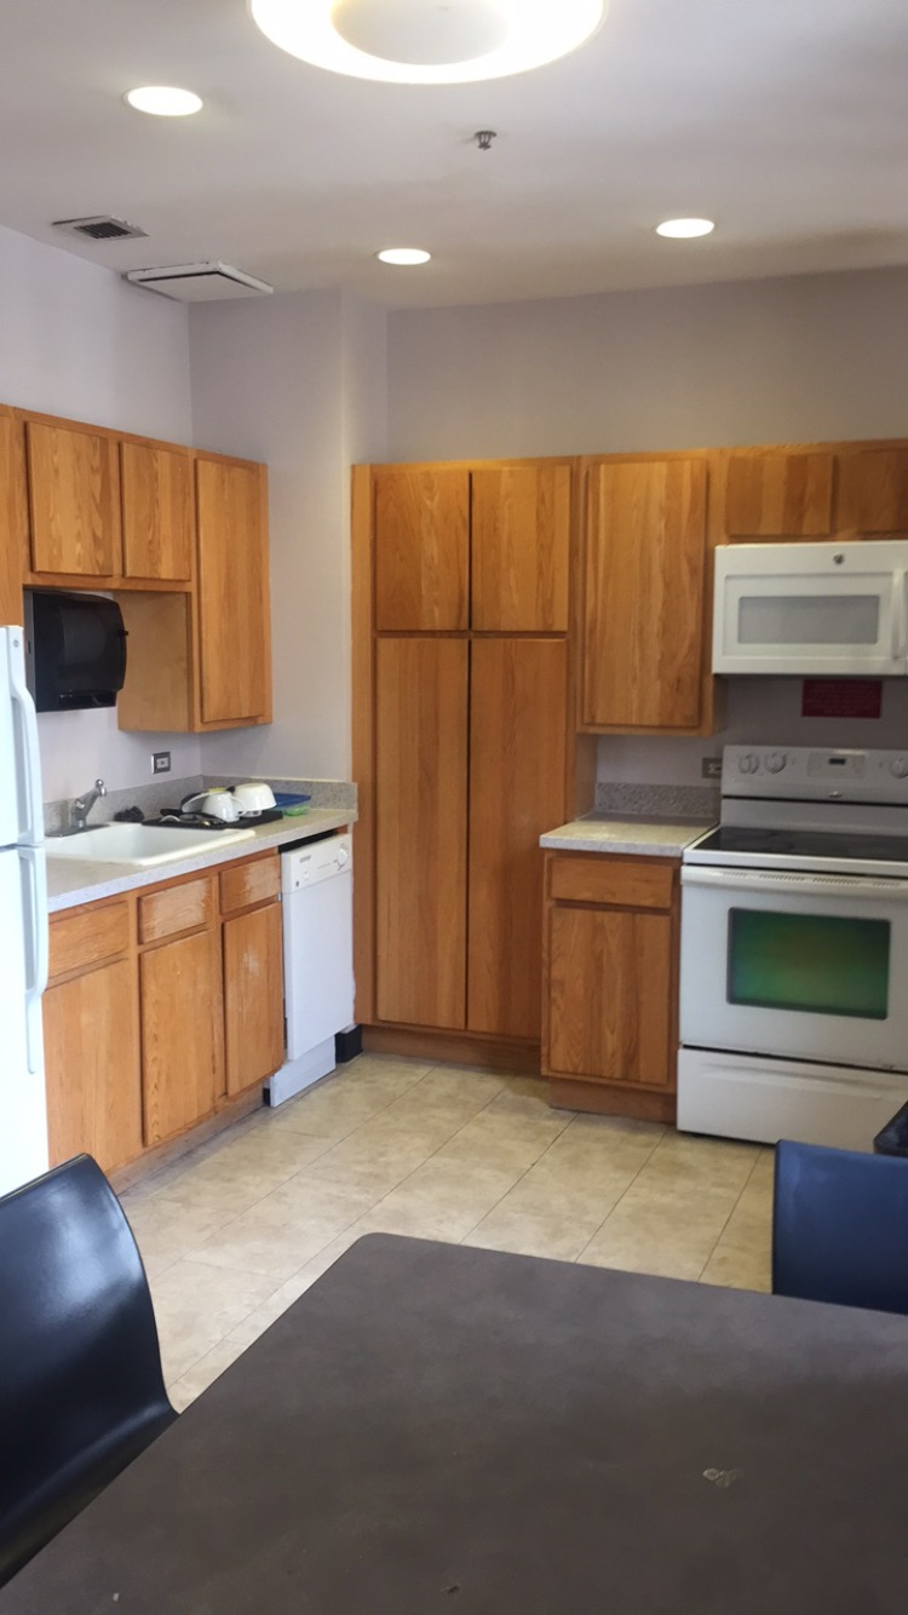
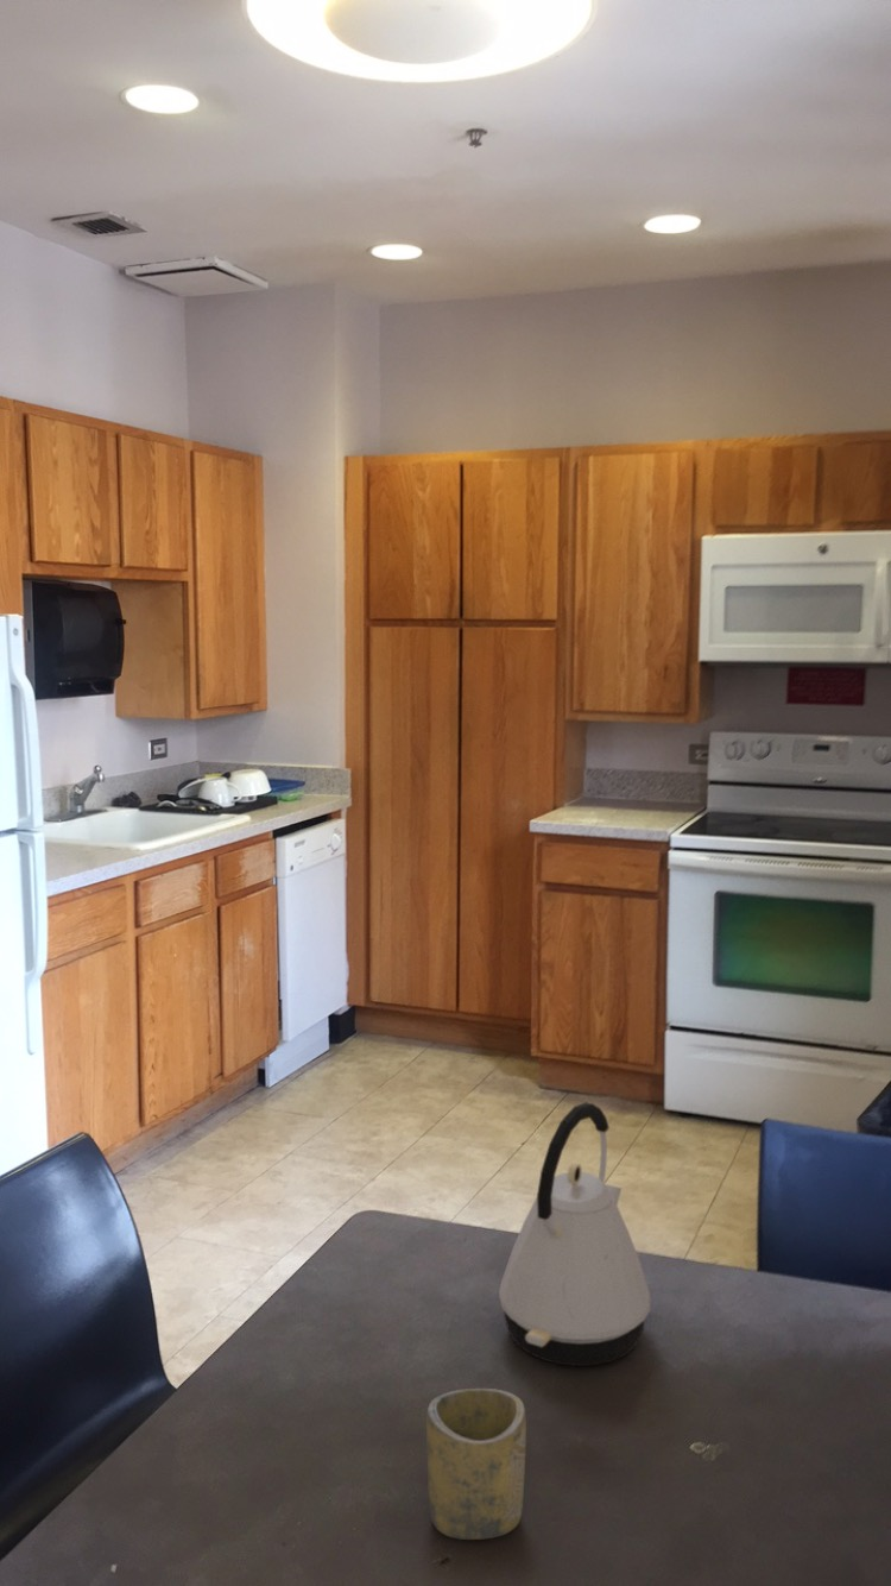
+ kettle (577, 1220)
+ cup (475, 1462)
